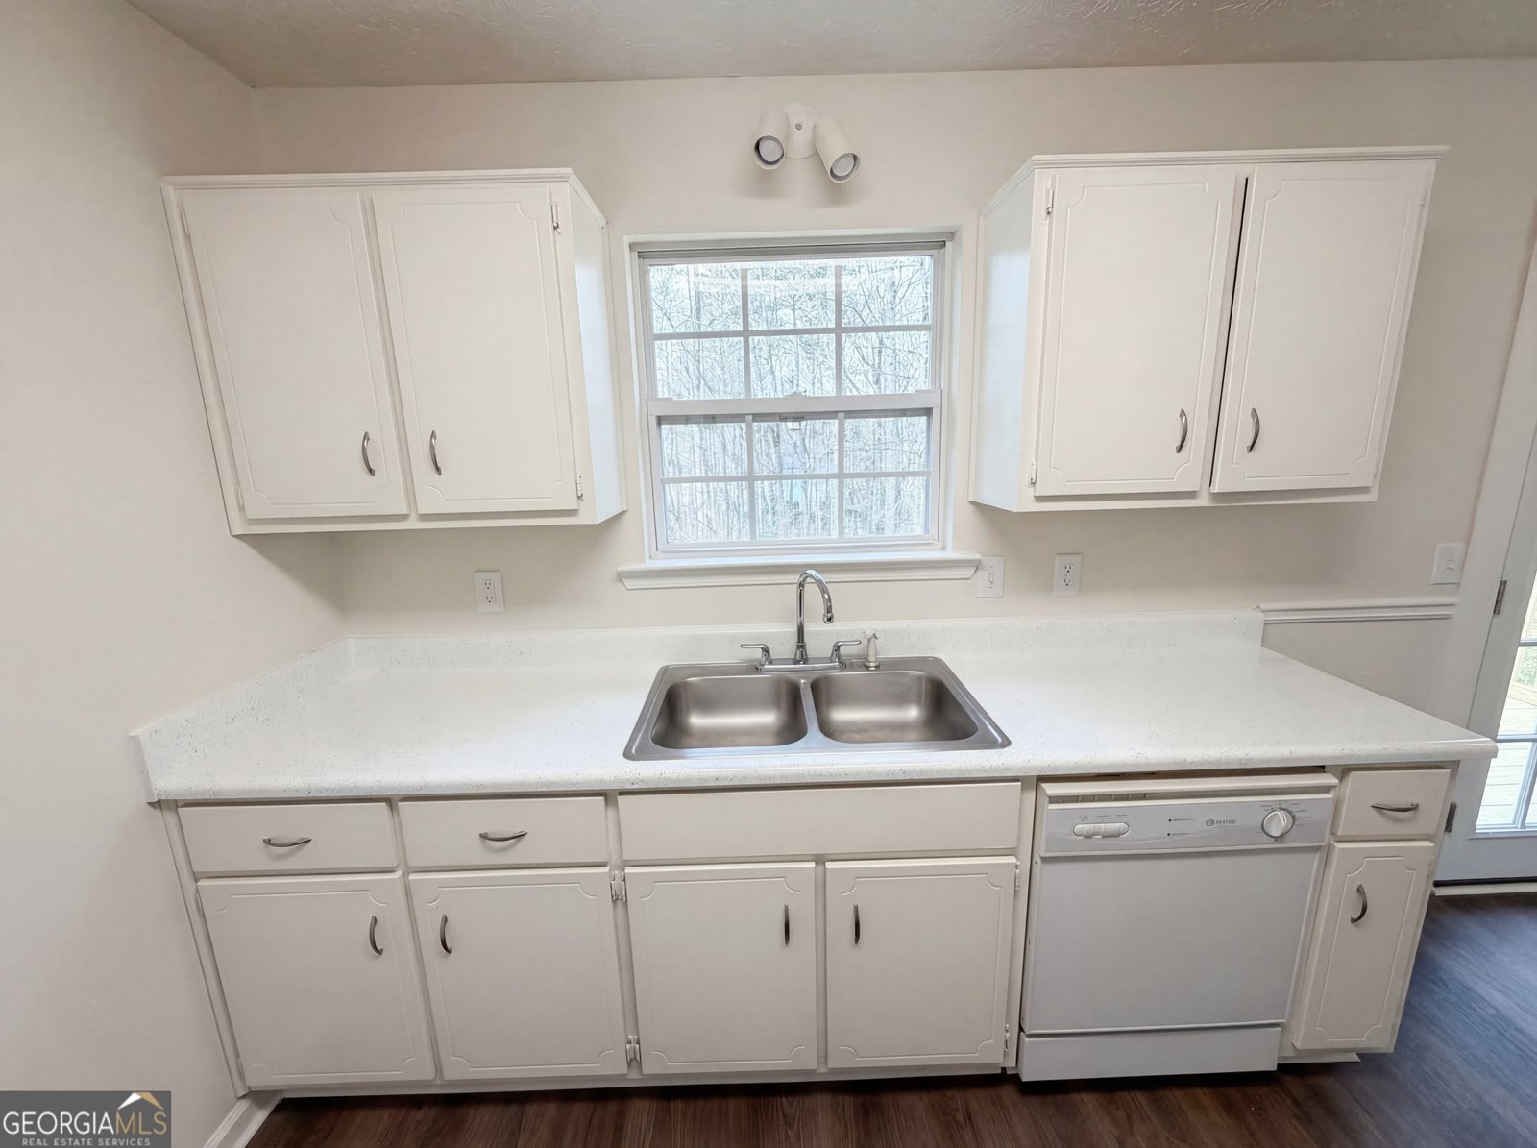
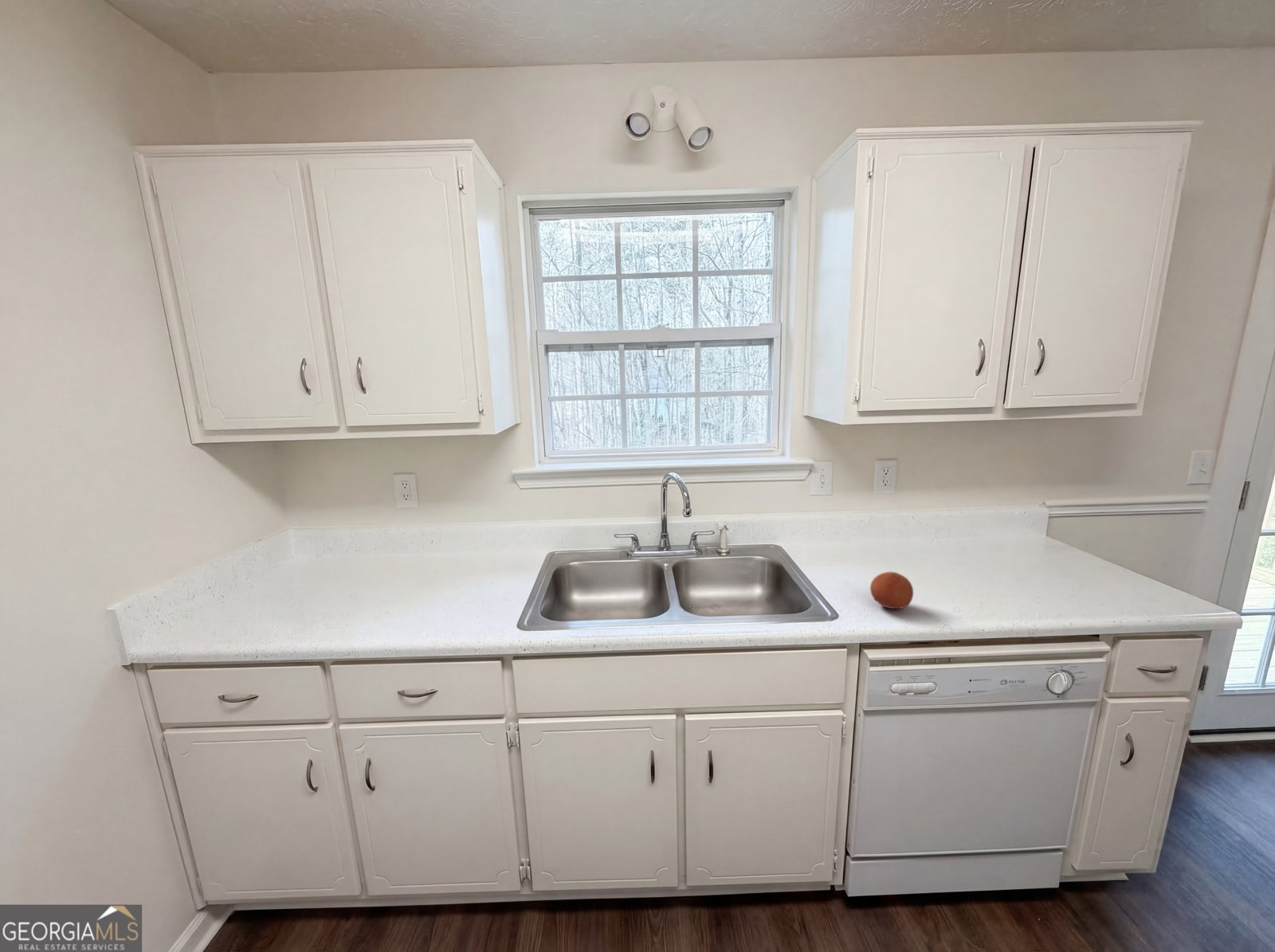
+ fruit (892, 590)
